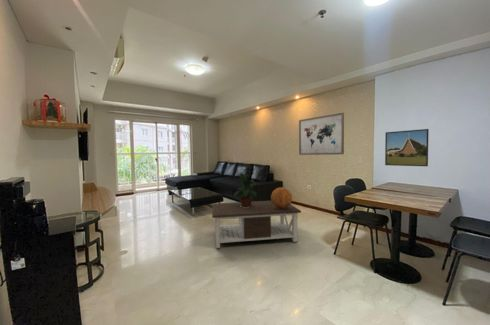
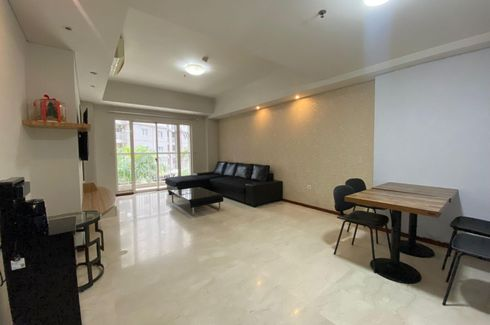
- decorative sphere (281, 197)
- coffee table (253, 221)
- potted plant (246, 189)
- wall art (319, 135)
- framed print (405, 148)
